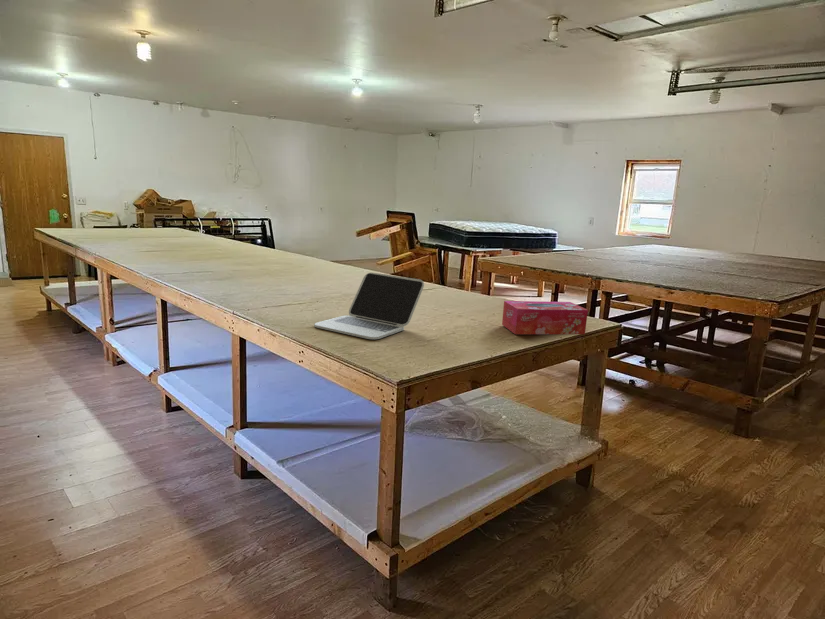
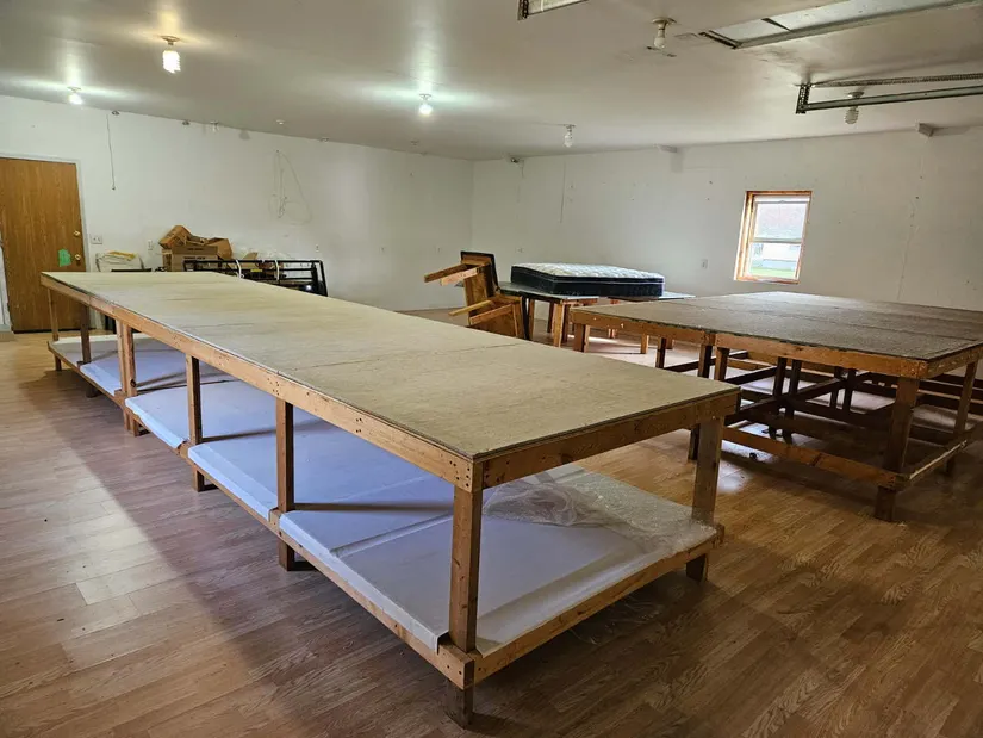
- tissue box (543, 317)
- laptop (370, 302)
